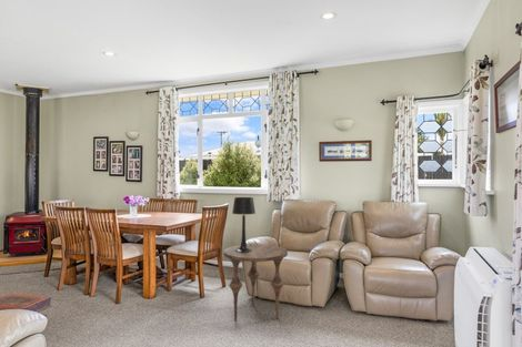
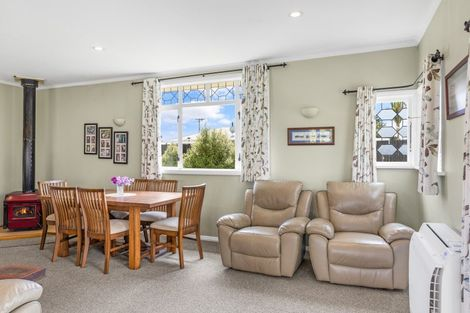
- table lamp (243, 224)
- side table (254, 282)
